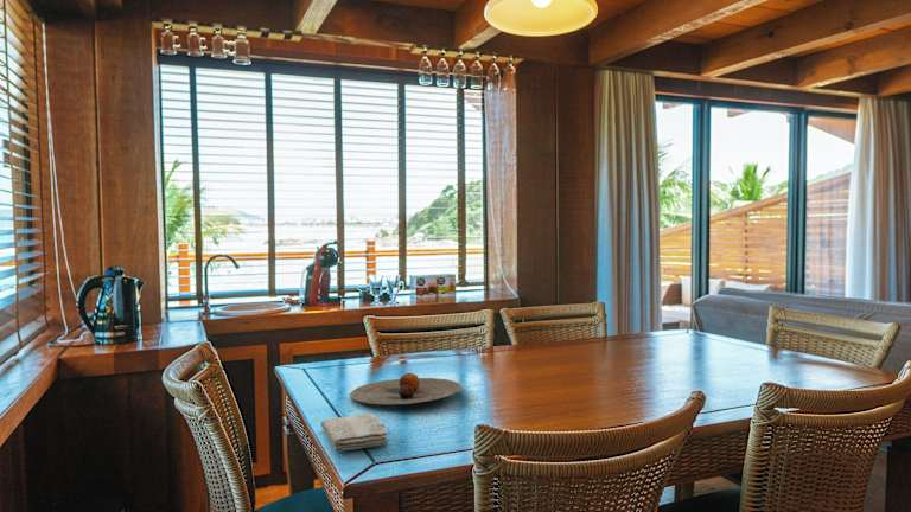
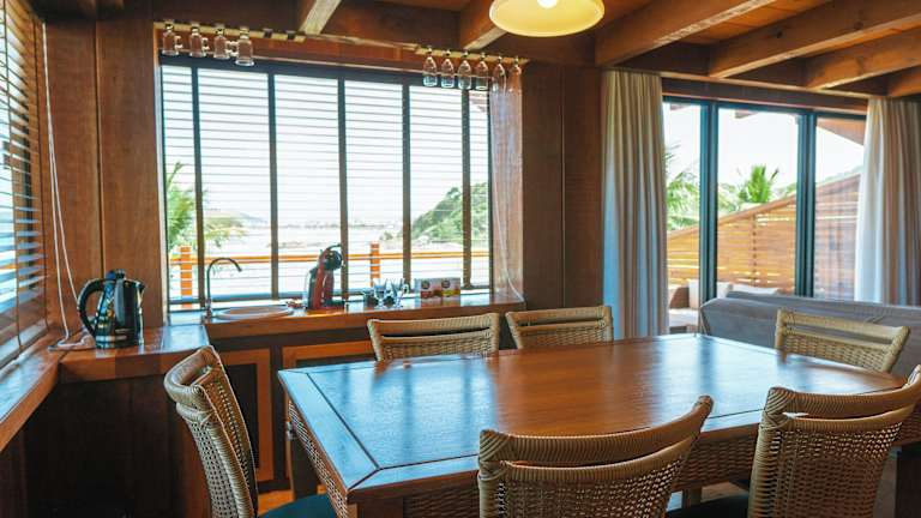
- plate (406, 385)
- washcloth (353, 429)
